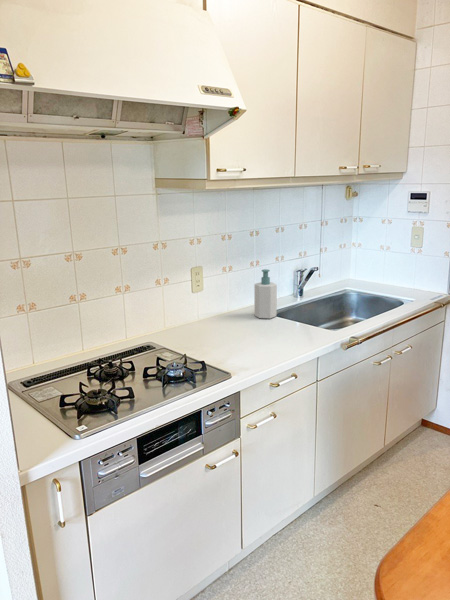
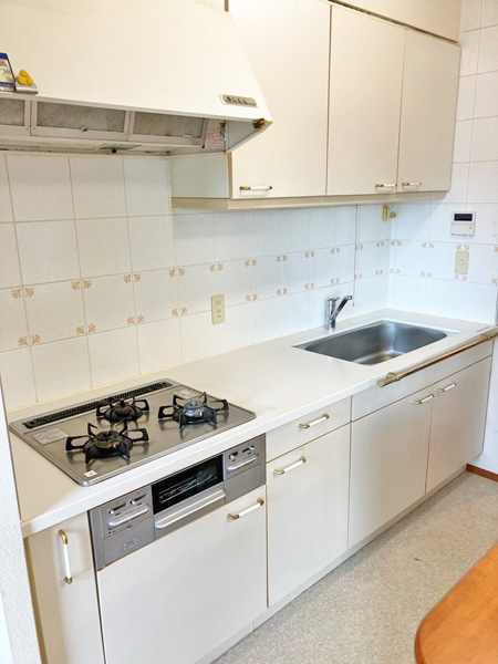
- soap bottle (265, 293)
